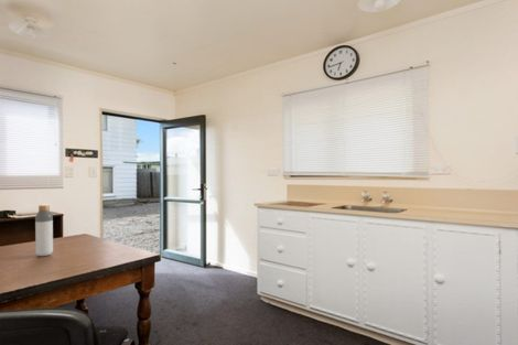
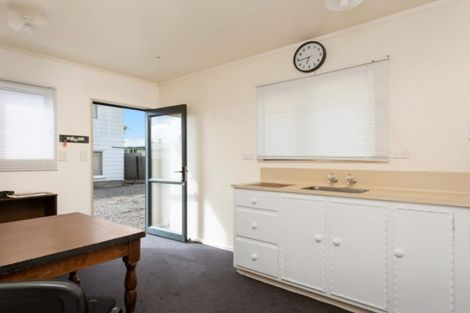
- bottle (44, 229)
